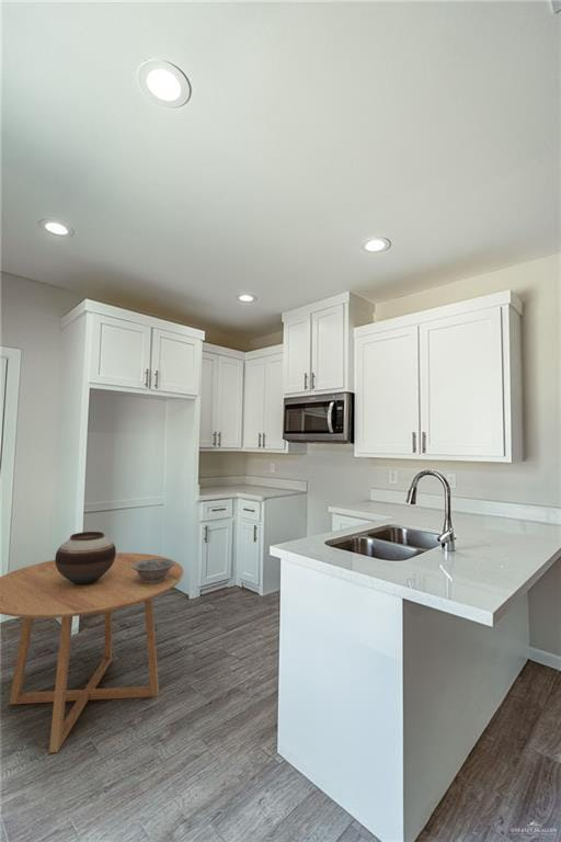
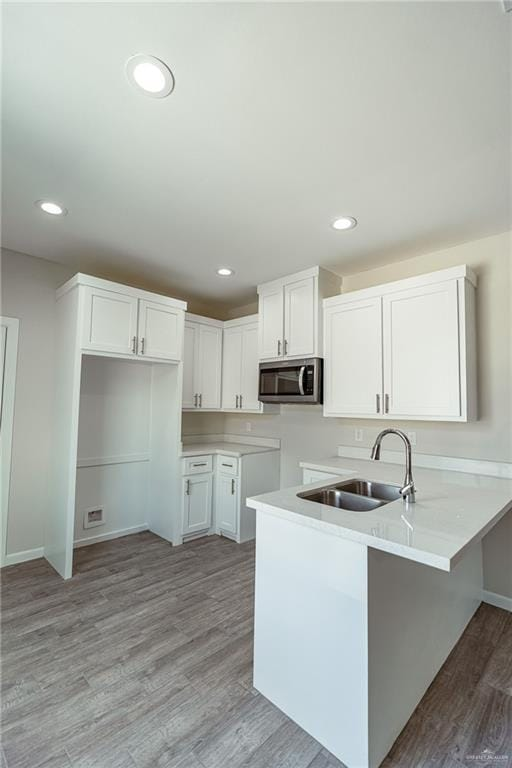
- decorative bowl (153, 571)
- vase (85, 557)
- dining table (104, 636)
